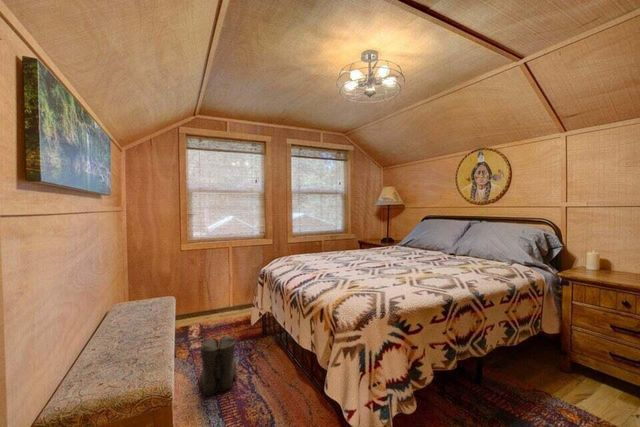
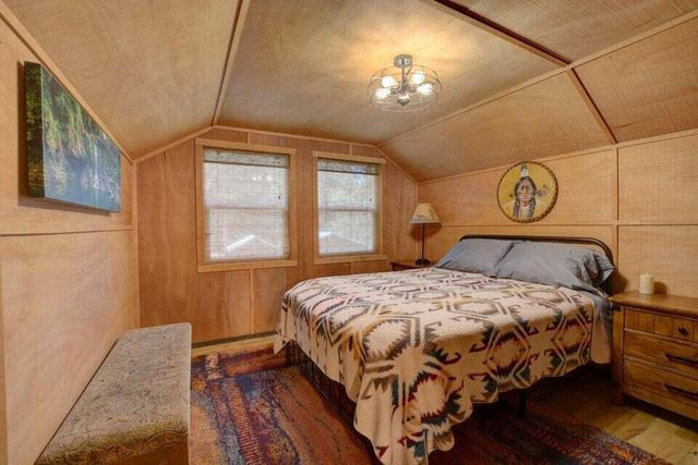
- boots (219, 358)
